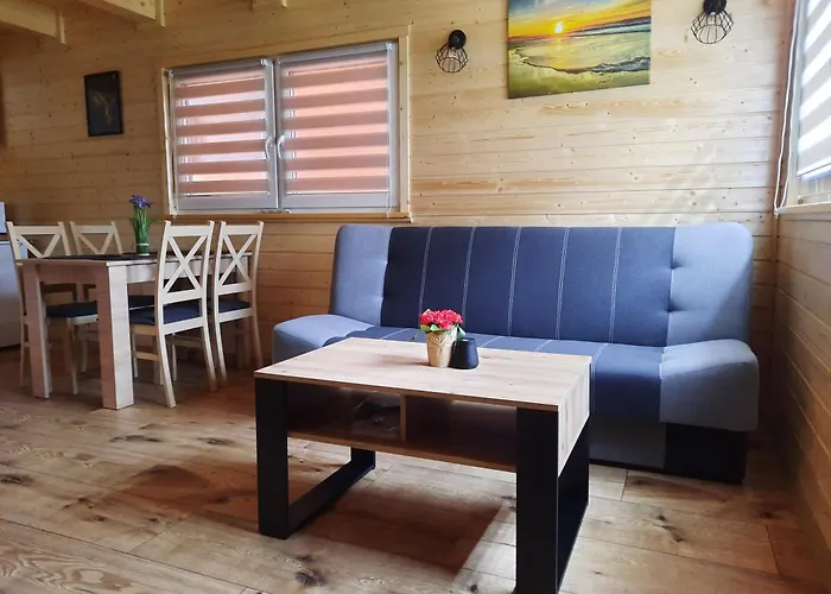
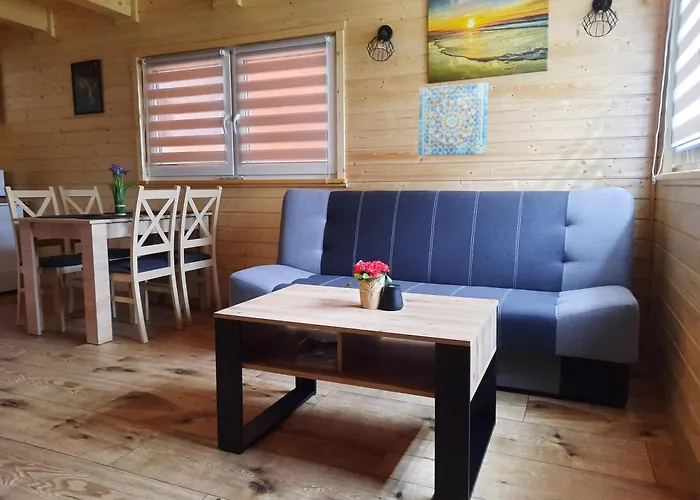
+ wall art (452, 120)
